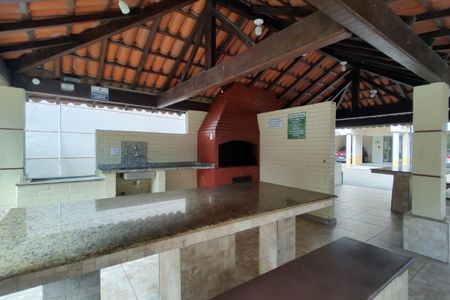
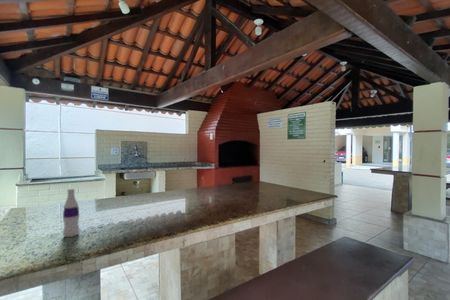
+ bottle (71, 212)
